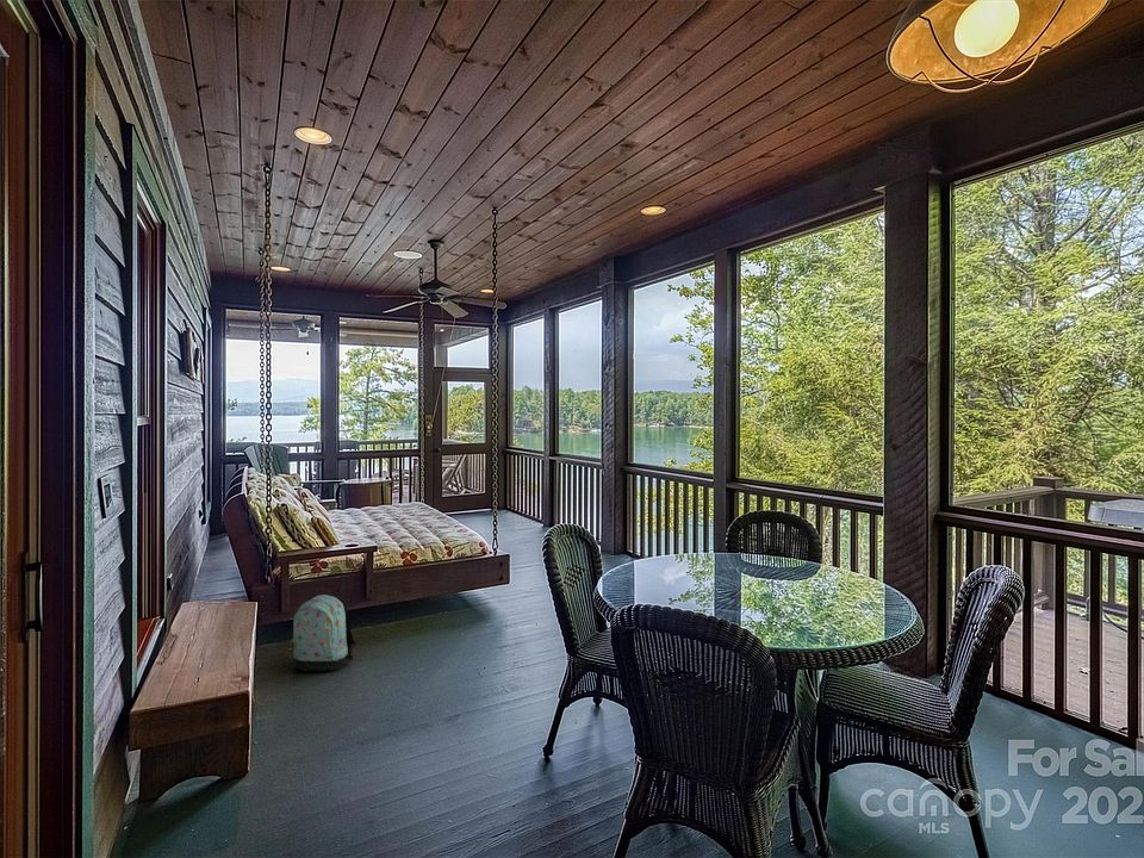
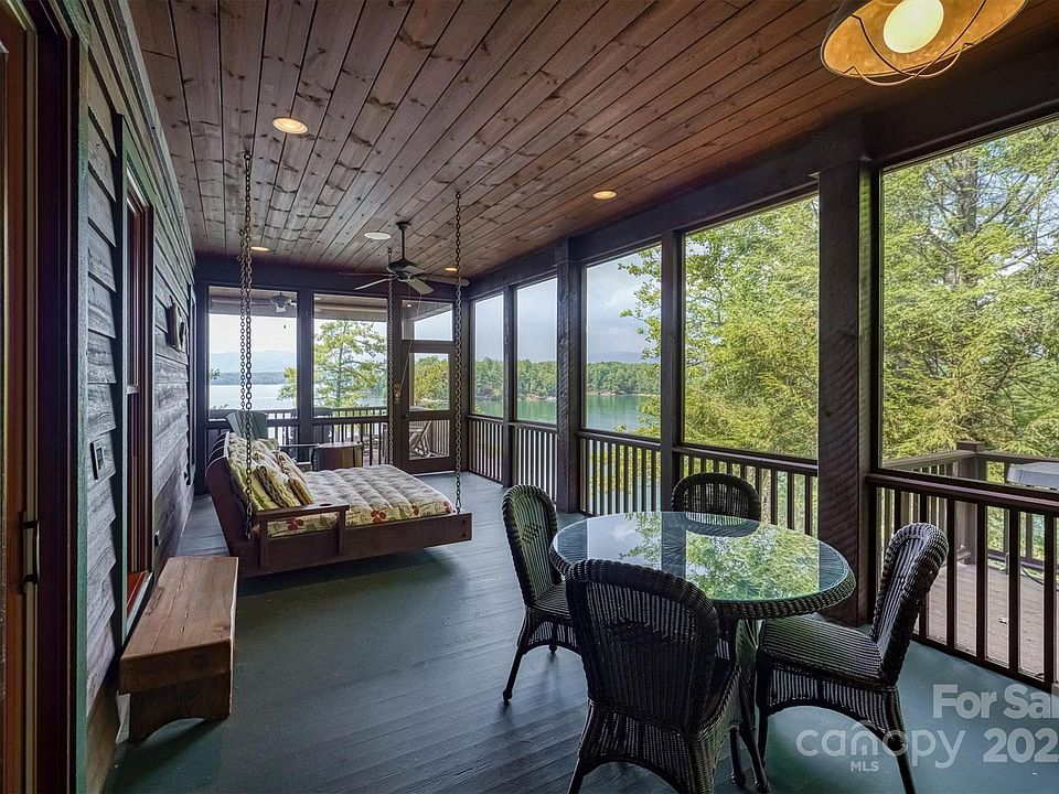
- backpack (321, 632)
